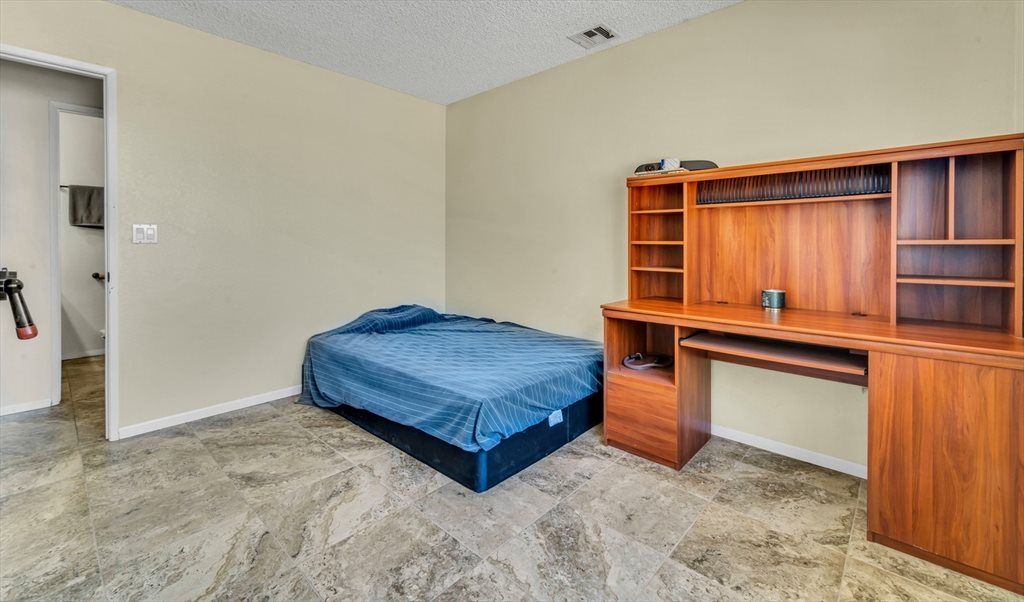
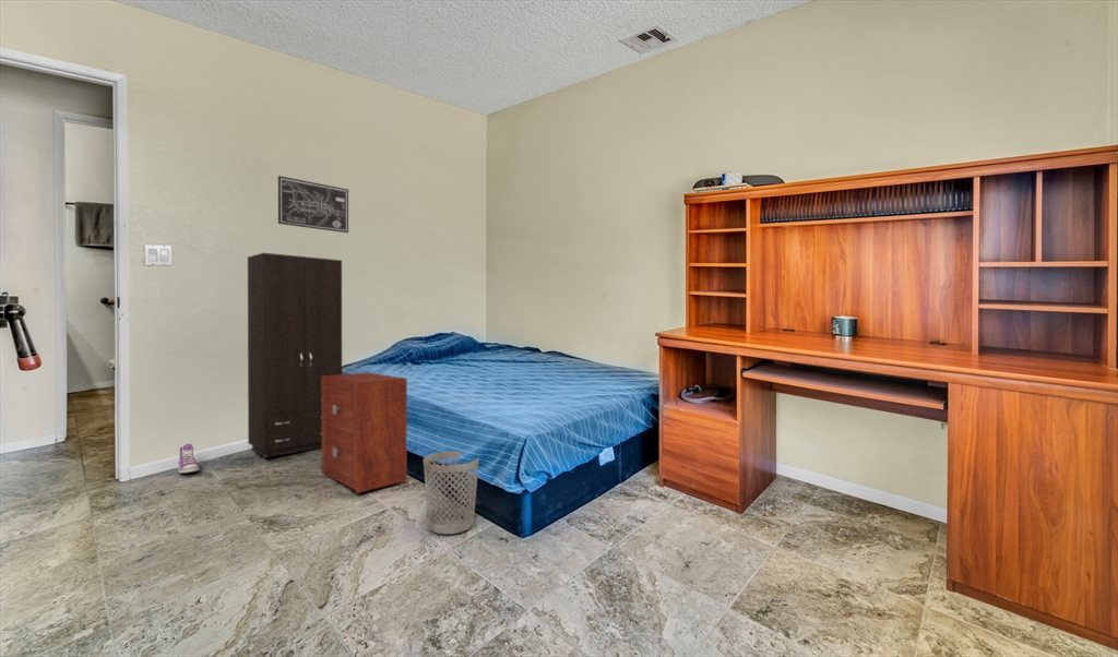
+ nightstand (361, 427)
+ cabinet (296, 353)
+ wall art (314, 205)
+ sneaker (187, 457)
+ wastebasket (451, 491)
